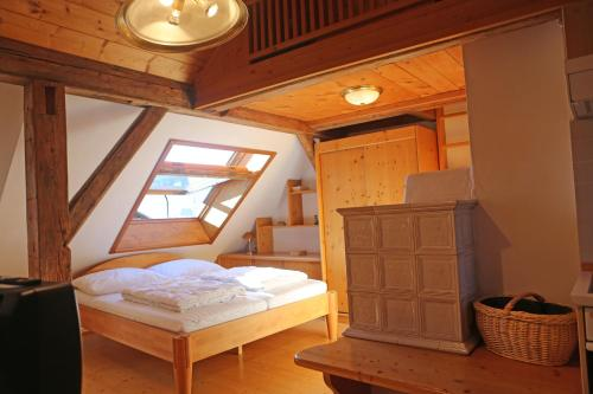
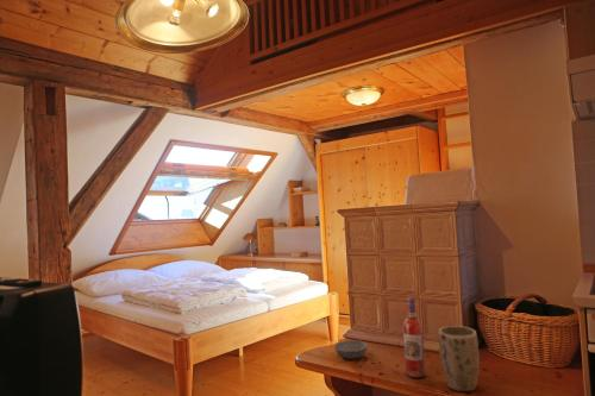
+ bowl (351, 350)
+ plant pot (458, 358)
+ wine bottle (413, 335)
